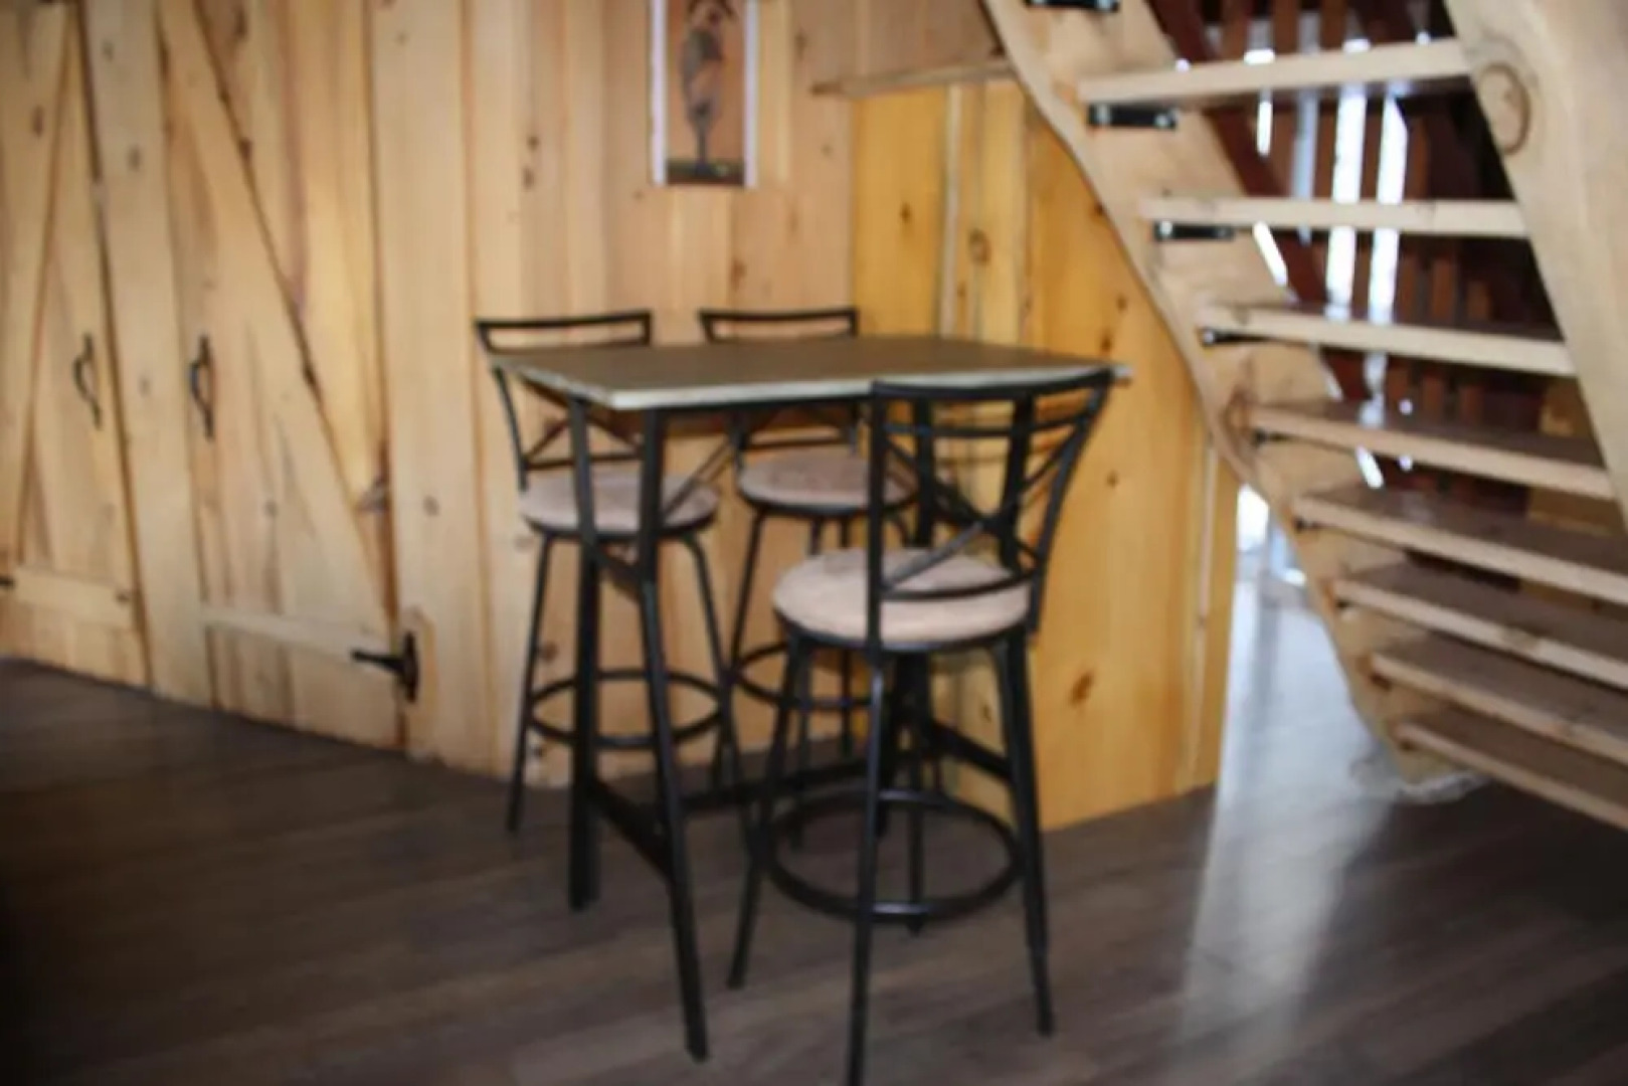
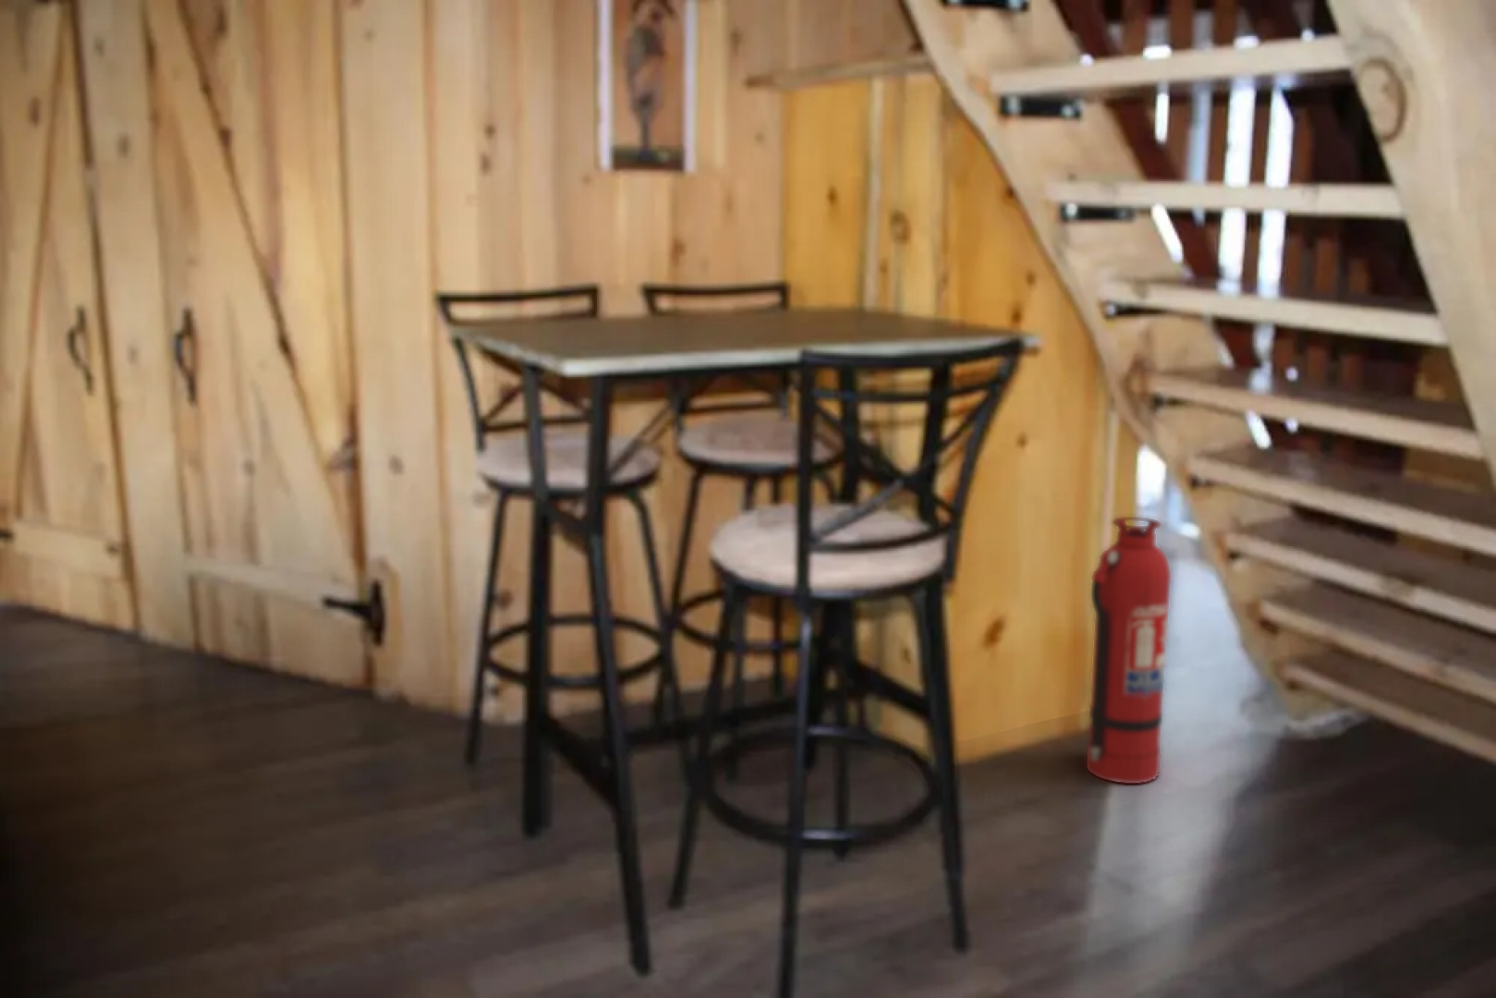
+ fire extinguisher (1122, 648)
